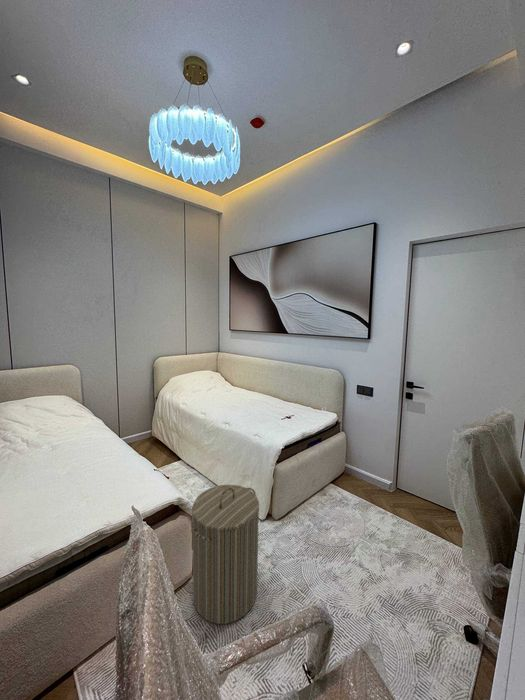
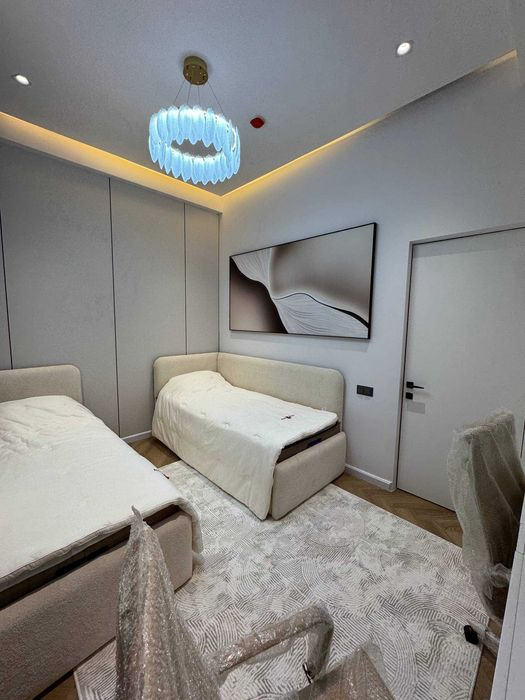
- laundry hamper (225, 541)
